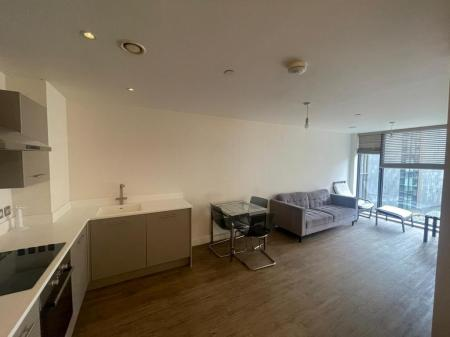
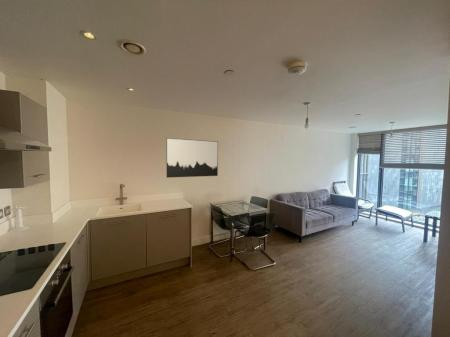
+ wall art (193, 158)
